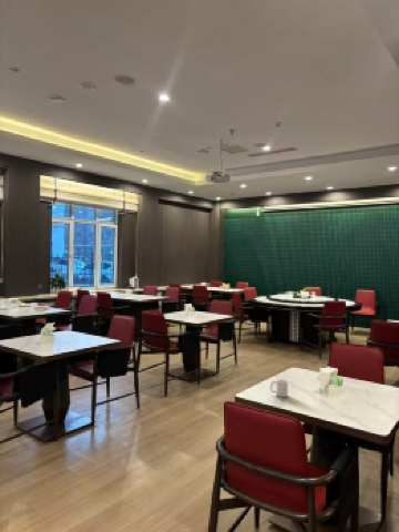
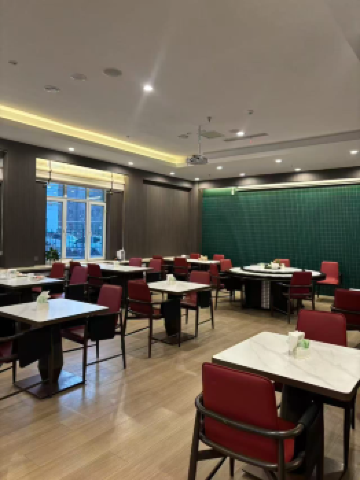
- cup (278, 387)
